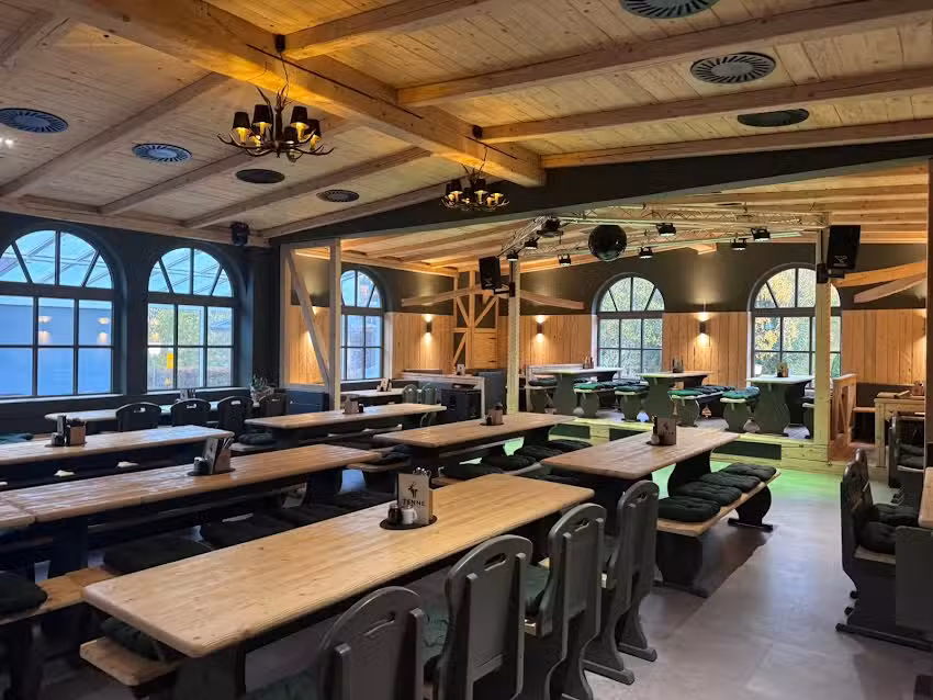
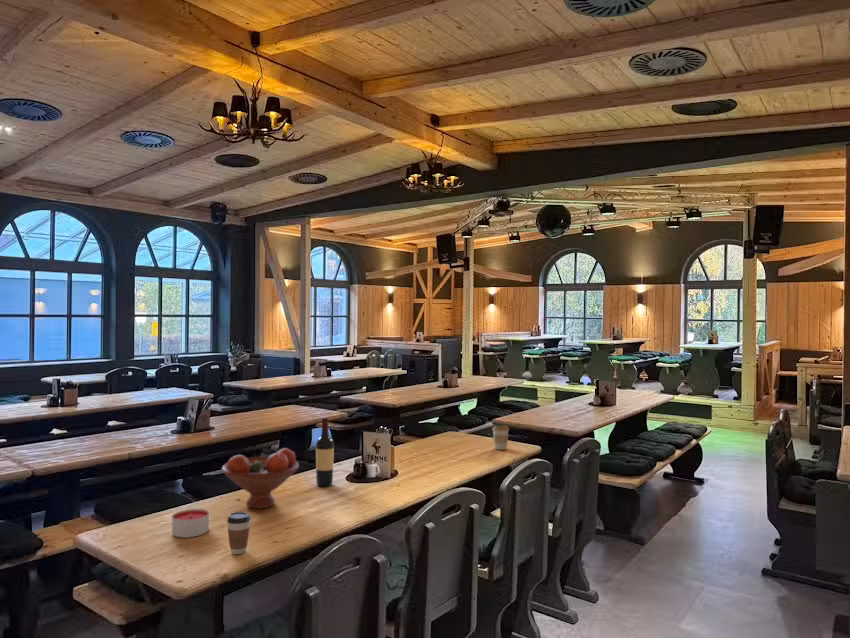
+ coffee cup (500, 436)
+ coffee cup (238, 533)
+ candle (190, 522)
+ fruit bowl (260, 477)
+ wine bottle (324, 450)
